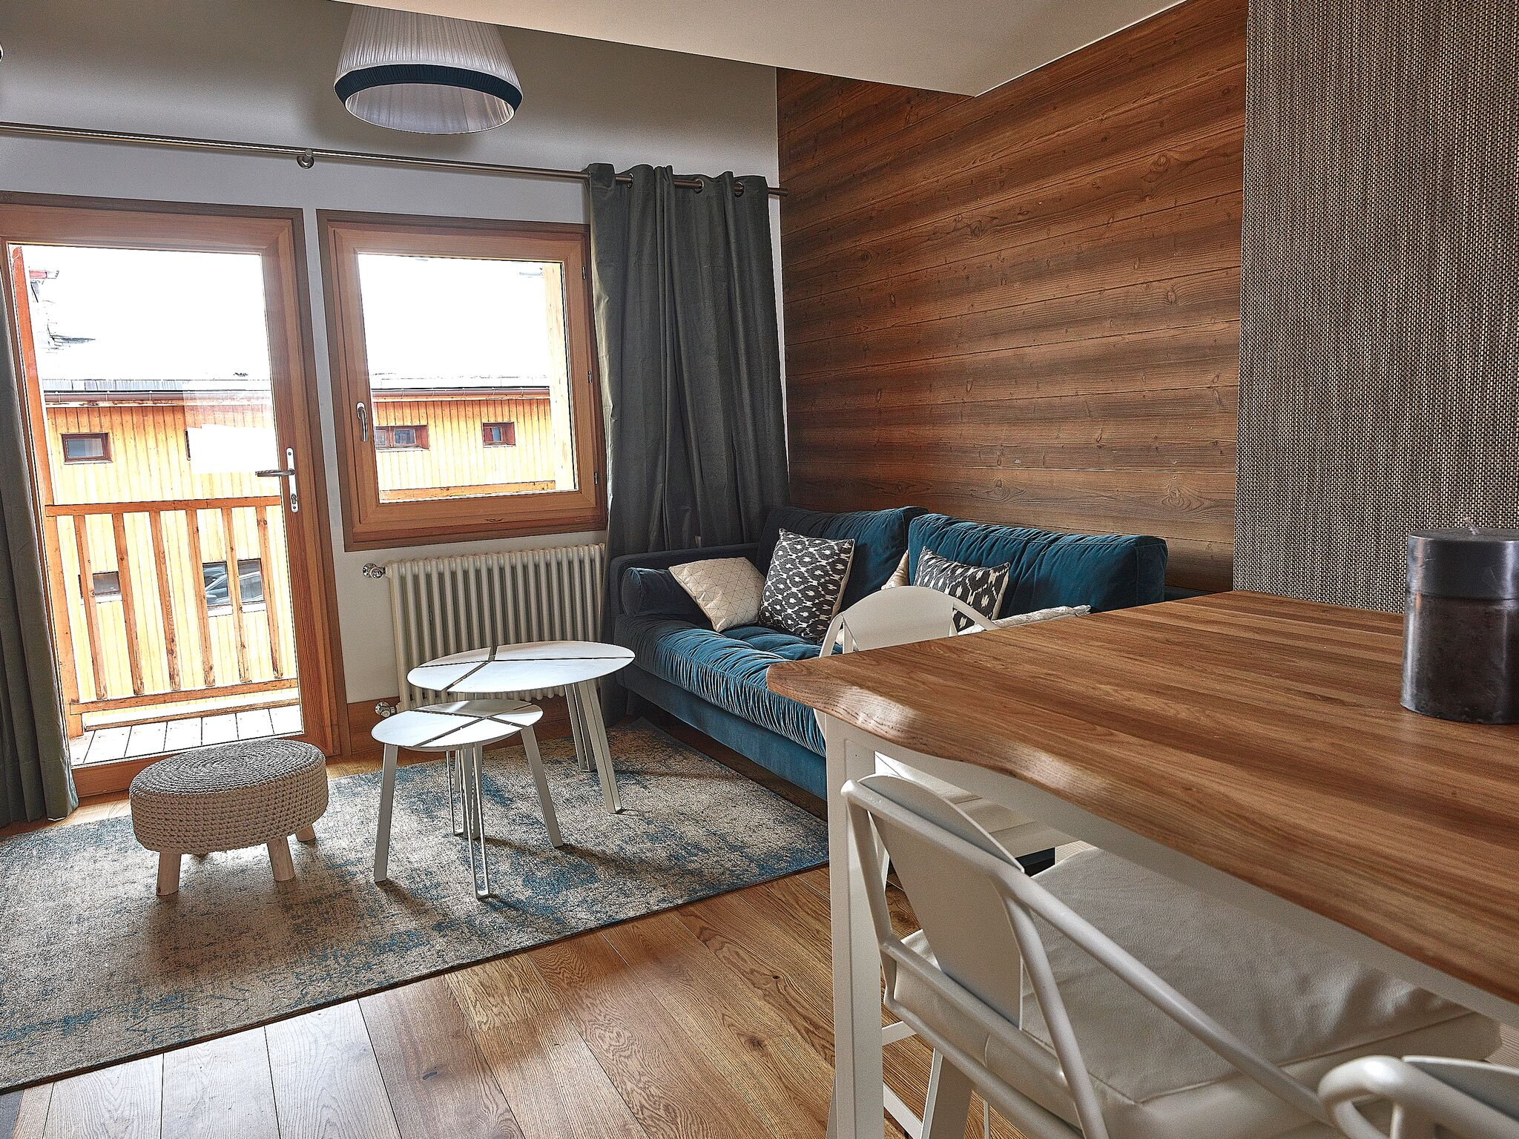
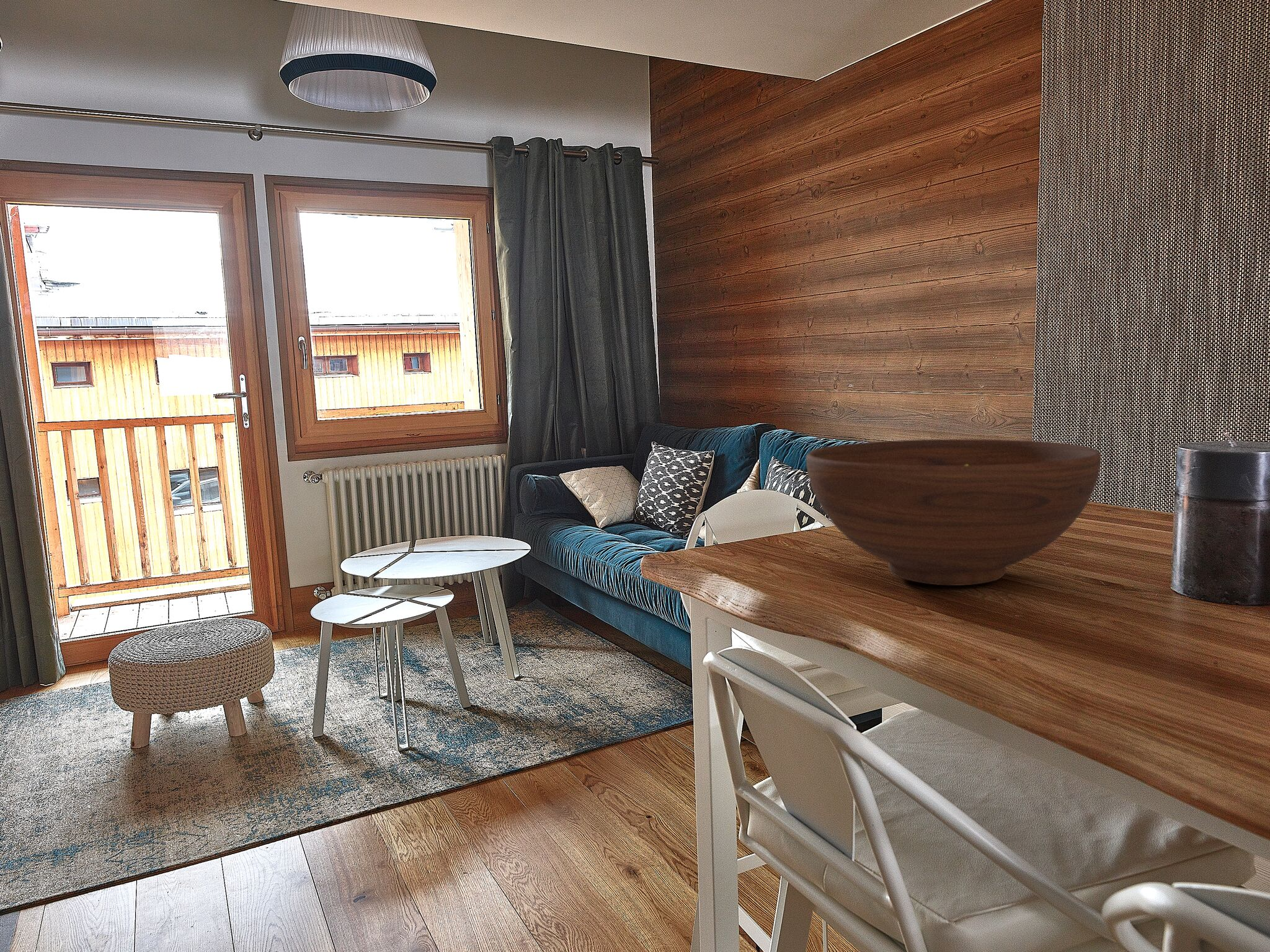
+ fruit bowl (946, 514)
